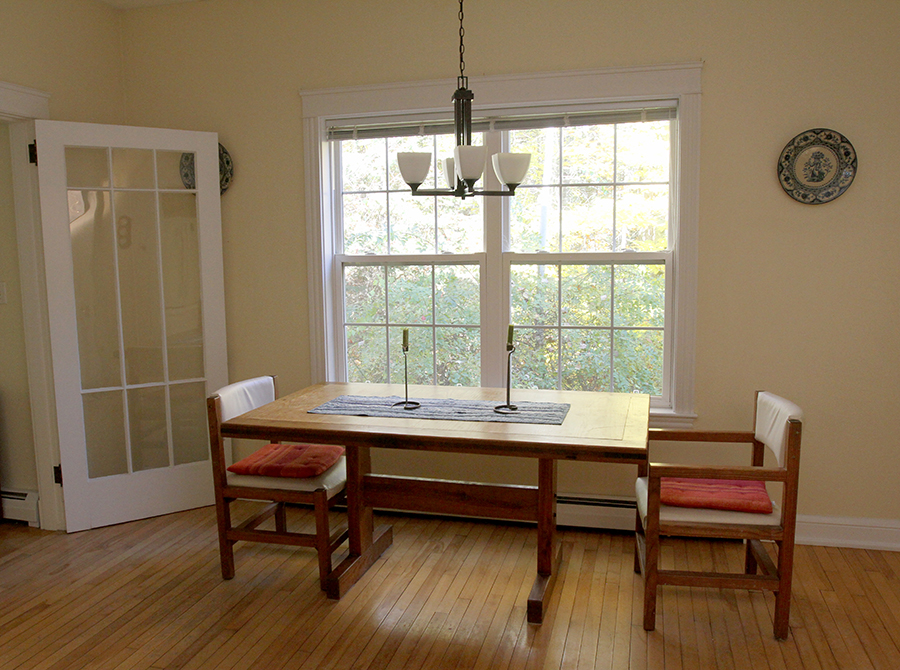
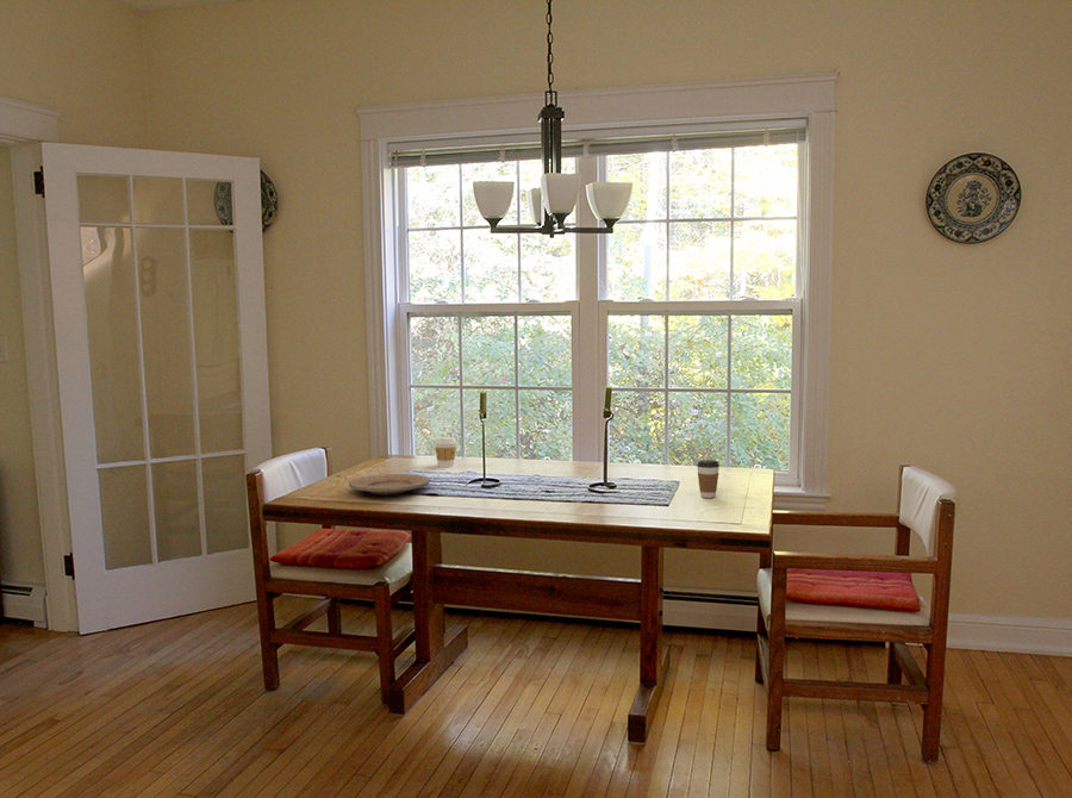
+ coffee cup (445, 451)
+ coffee cup (708, 478)
+ plate (389, 485)
